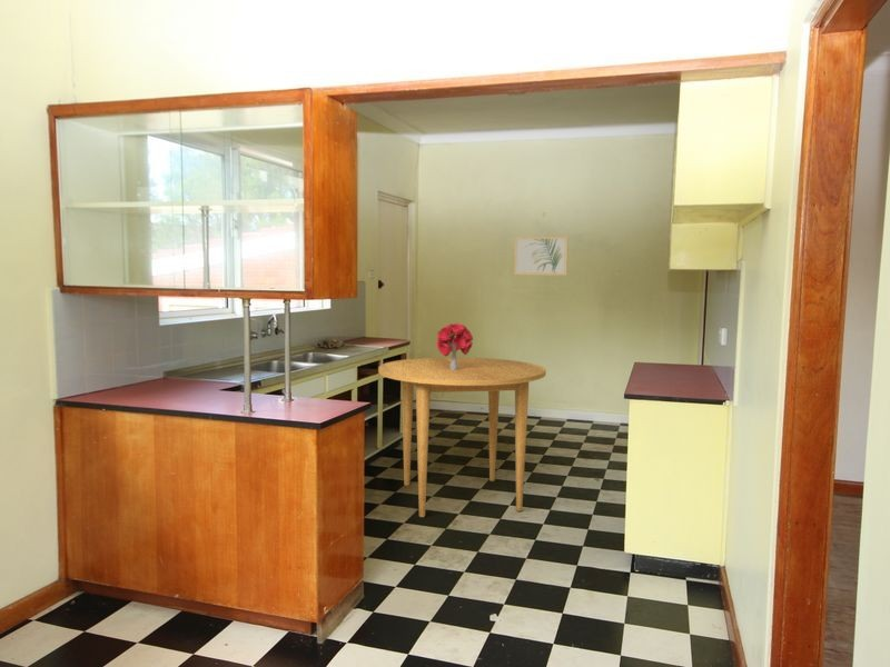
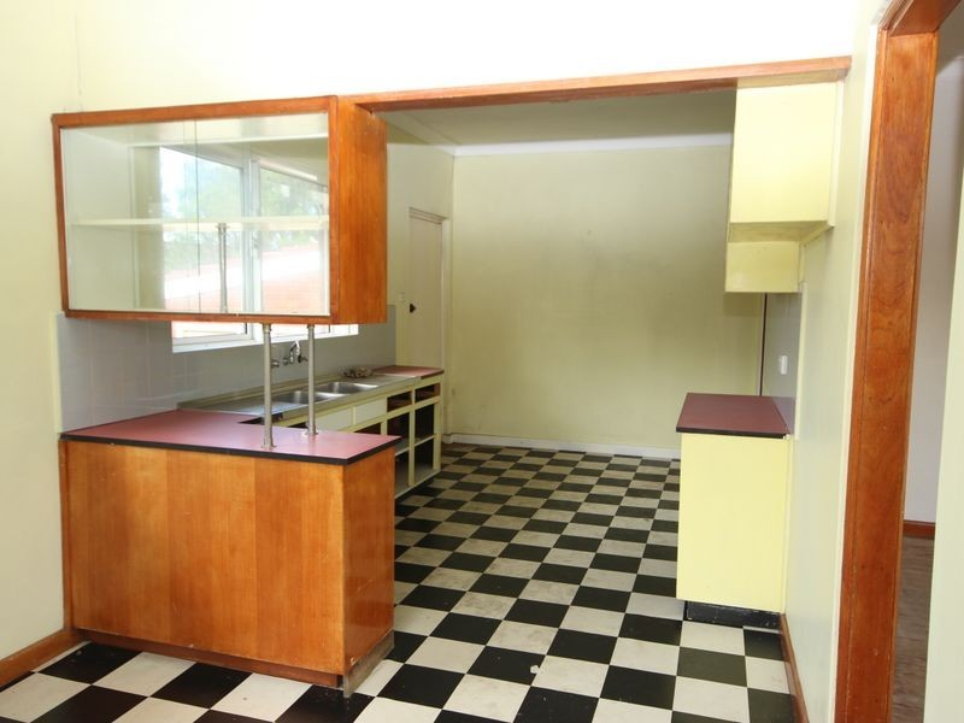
- wall art (541, 256)
- bouquet (453, 346)
- dining table (490, 432)
